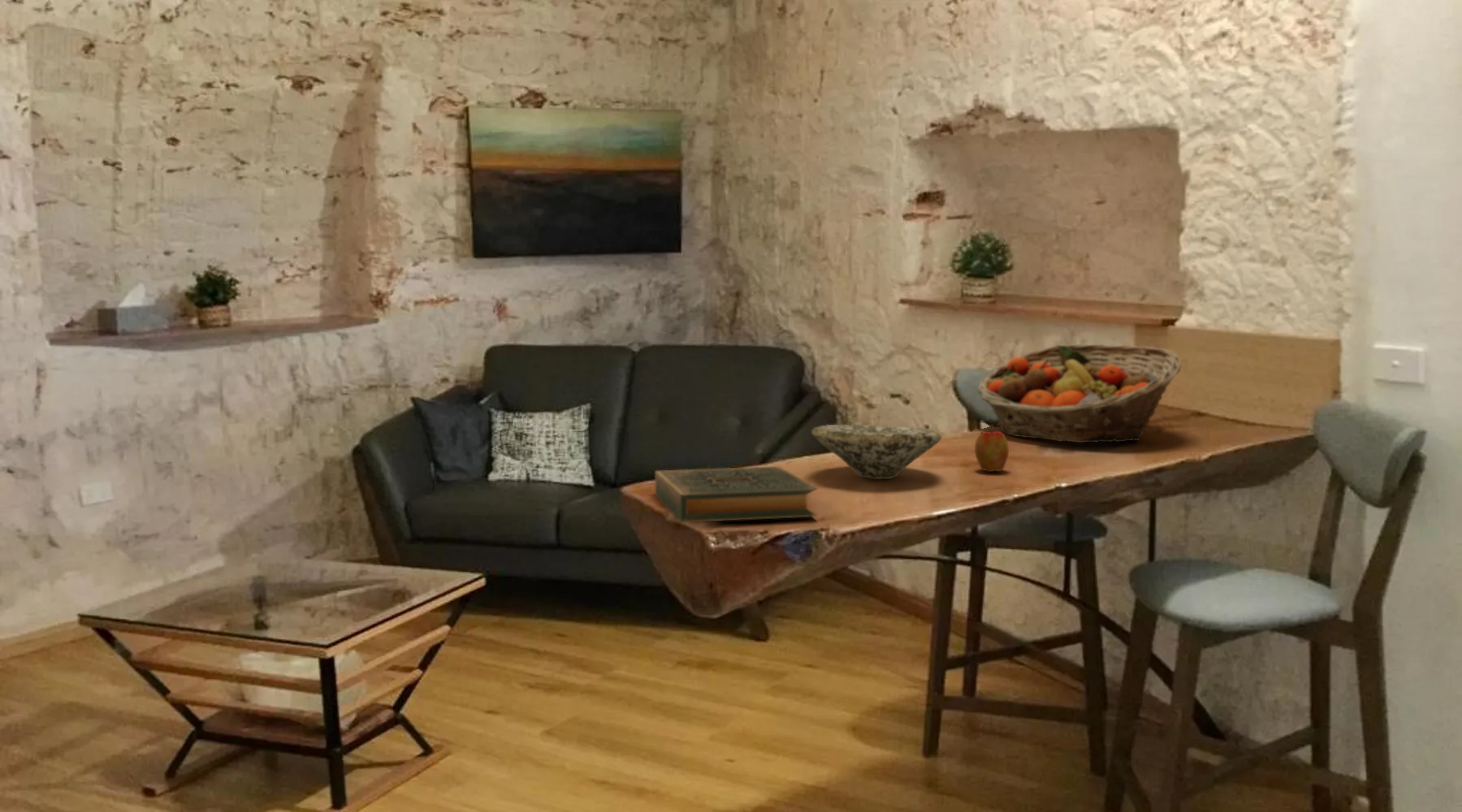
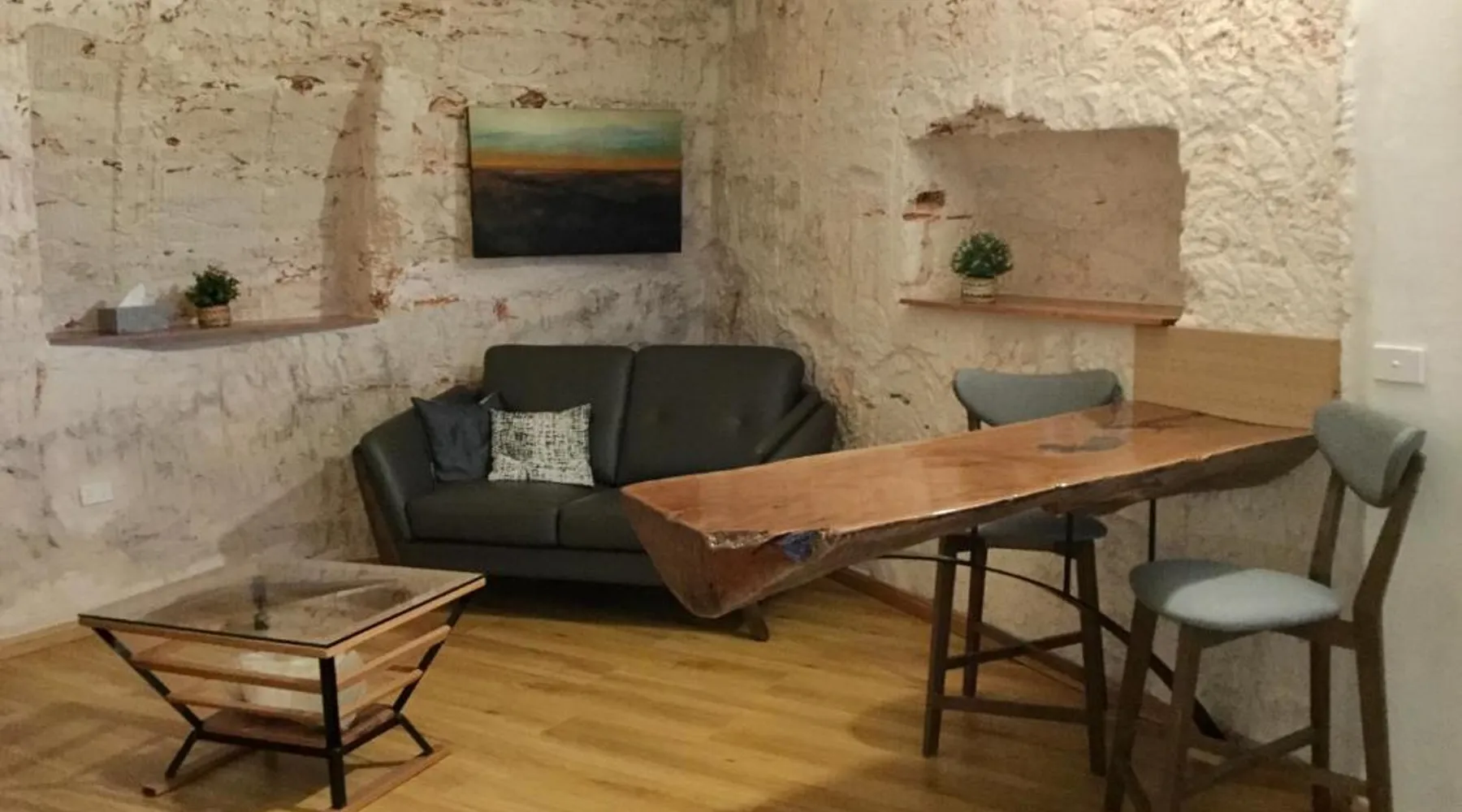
- bowl (876, 451)
- fruit basket (1076, 391)
- apple (991, 447)
- hardback book (733, 492)
